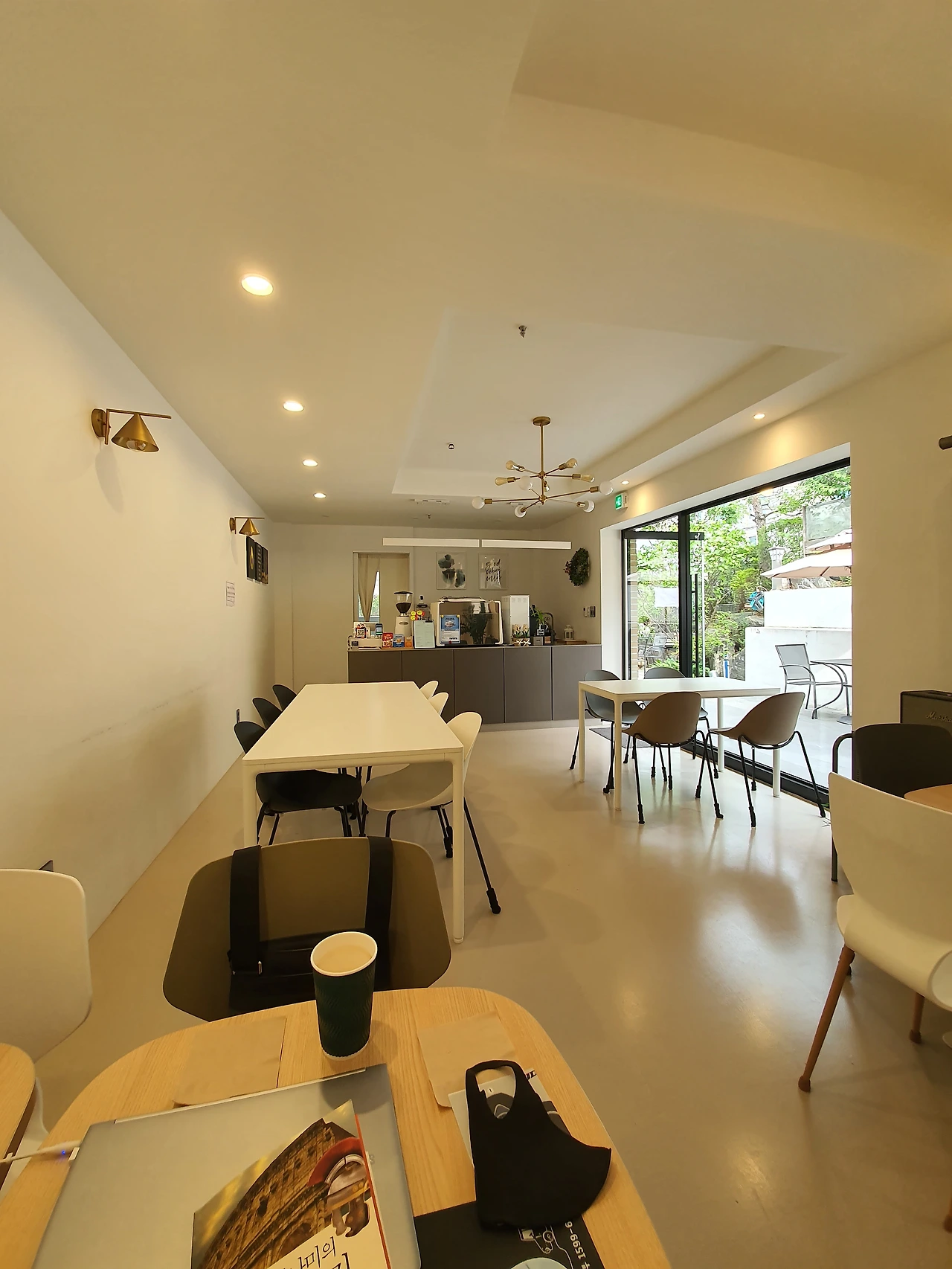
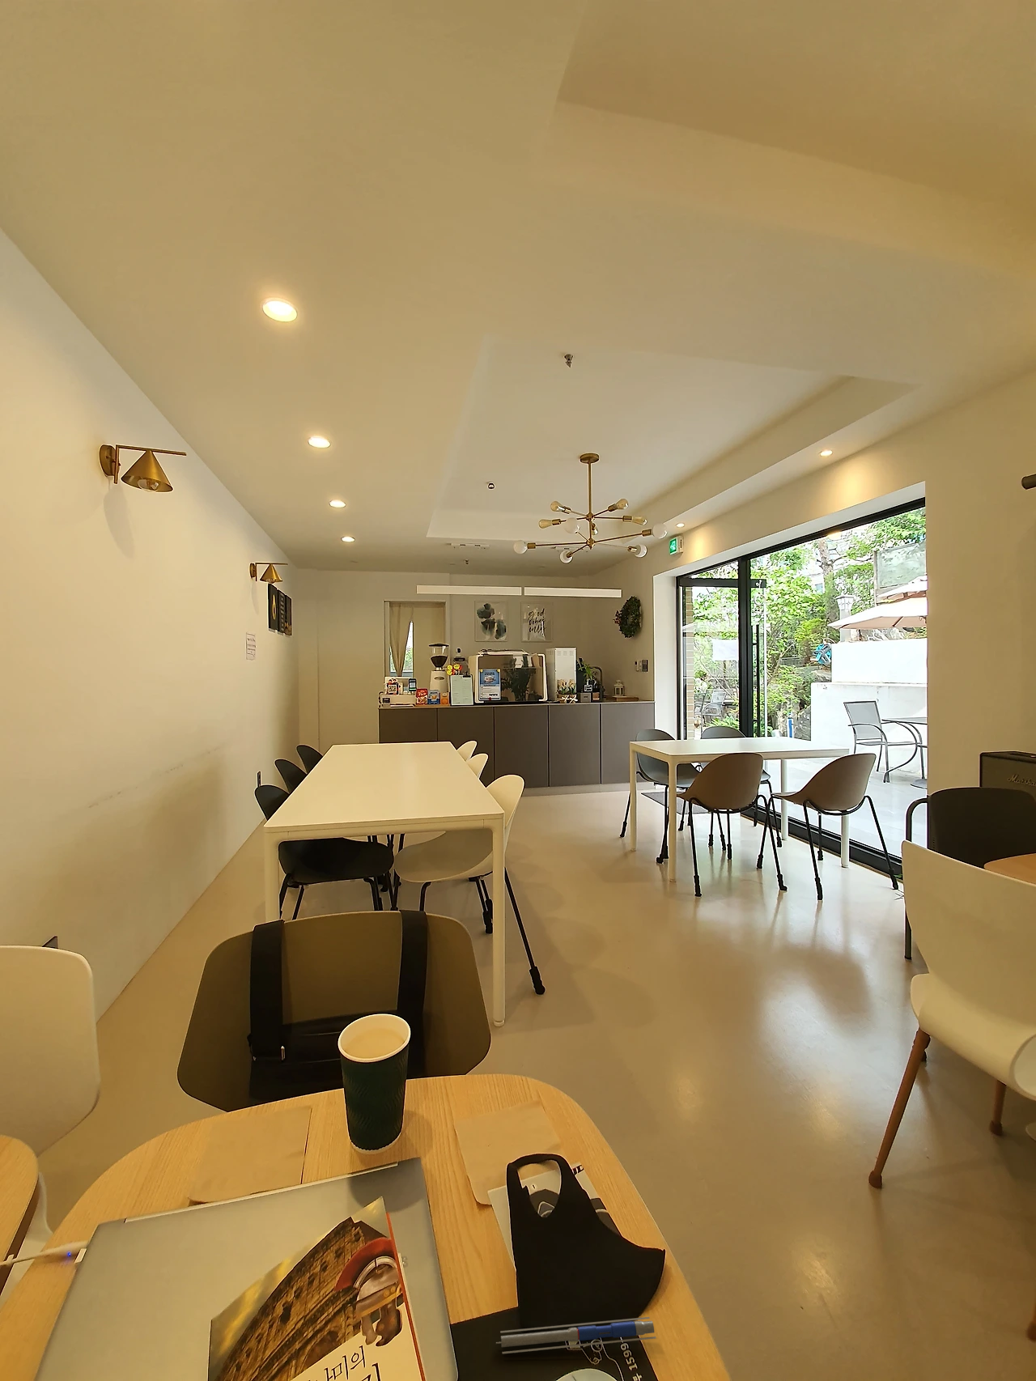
+ pen (576, 1332)
